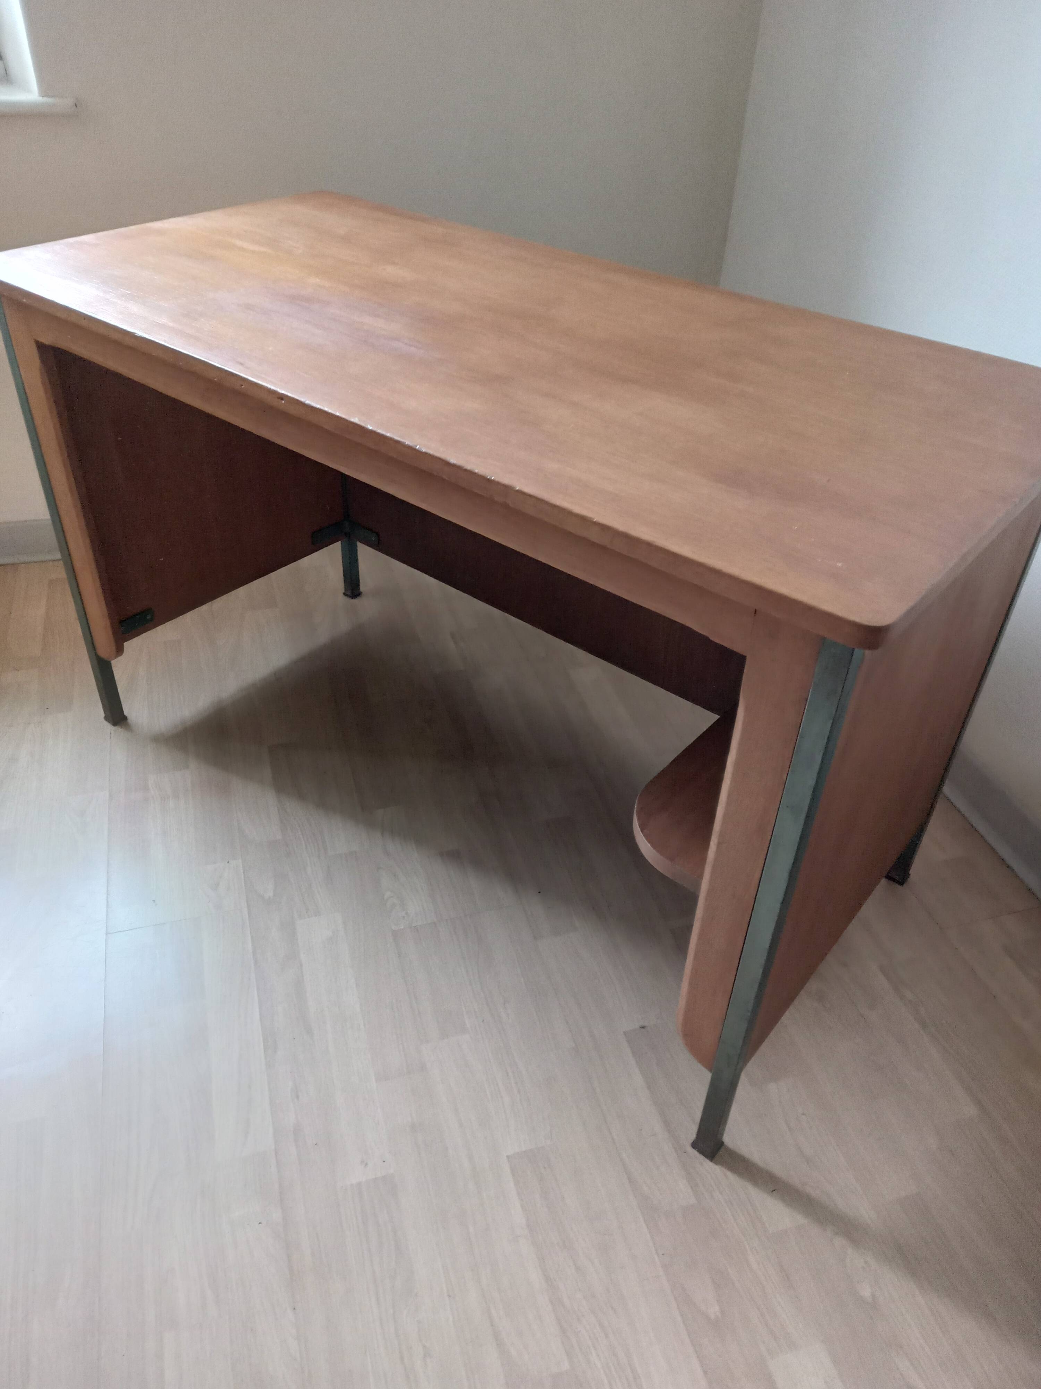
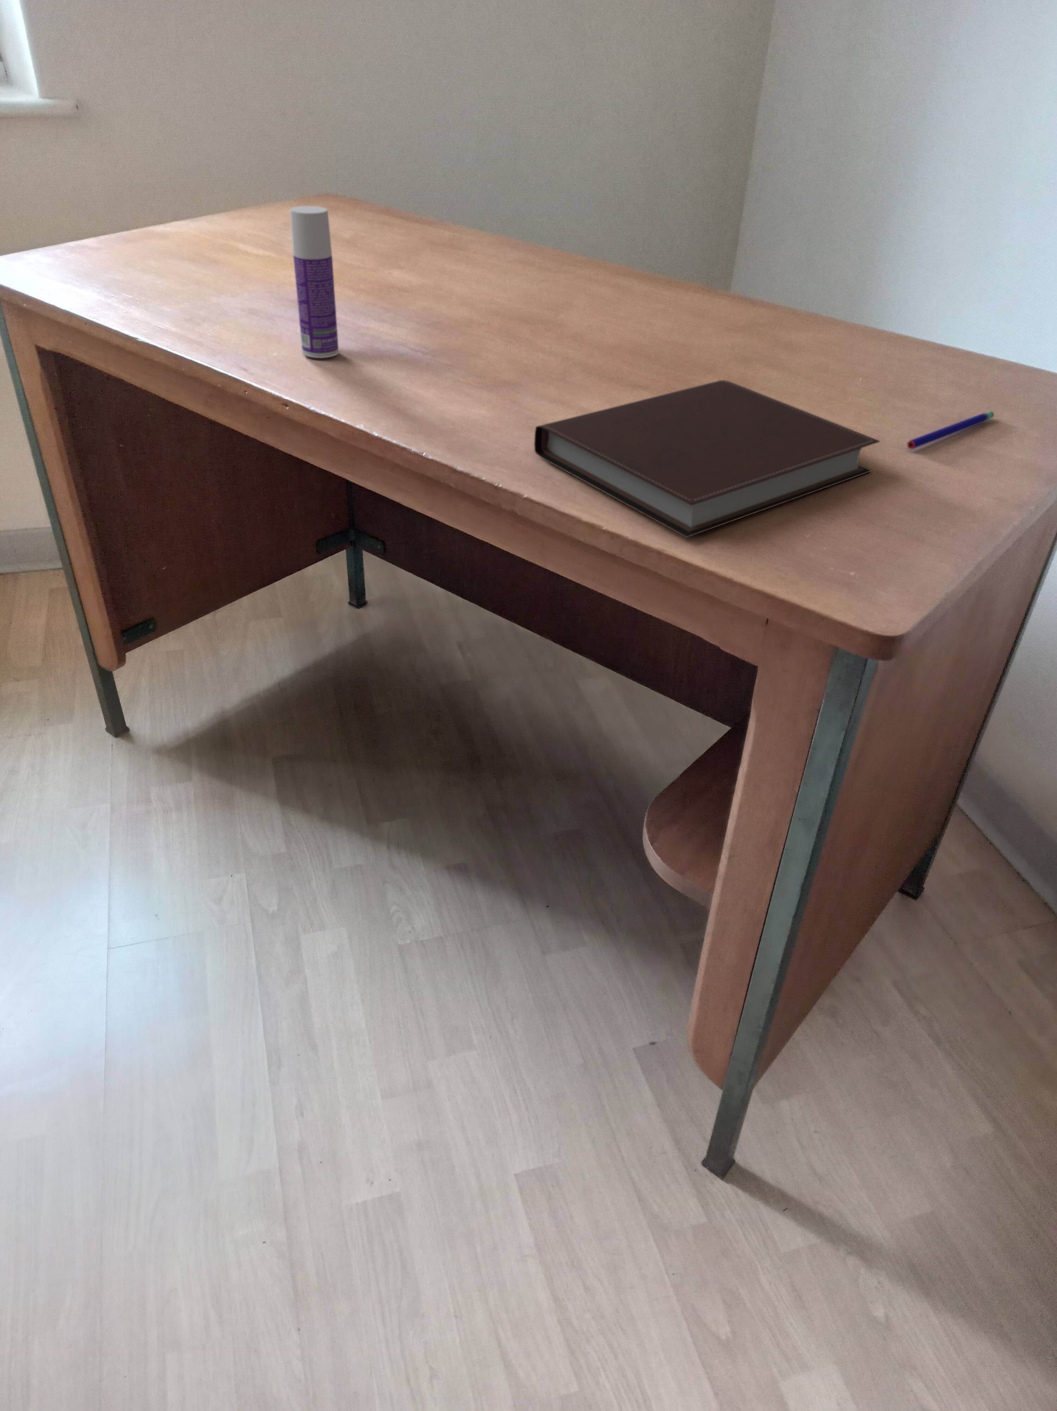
+ notebook (705, 448)
+ pen (953, 429)
+ bottle (315, 283)
